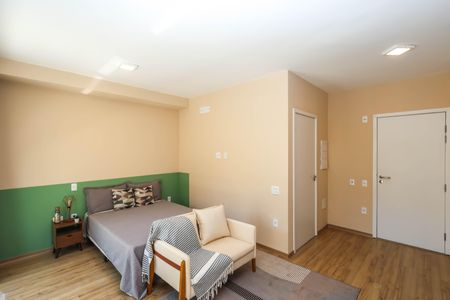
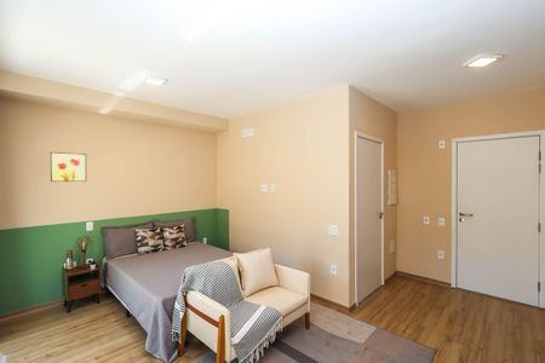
+ wall art (69, 167)
